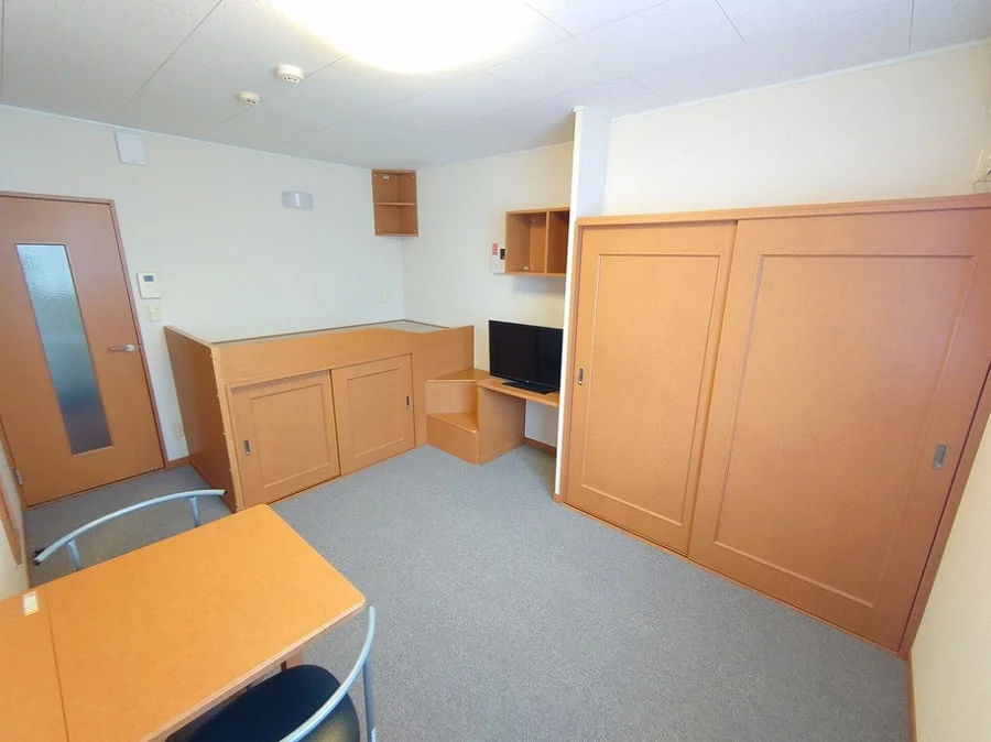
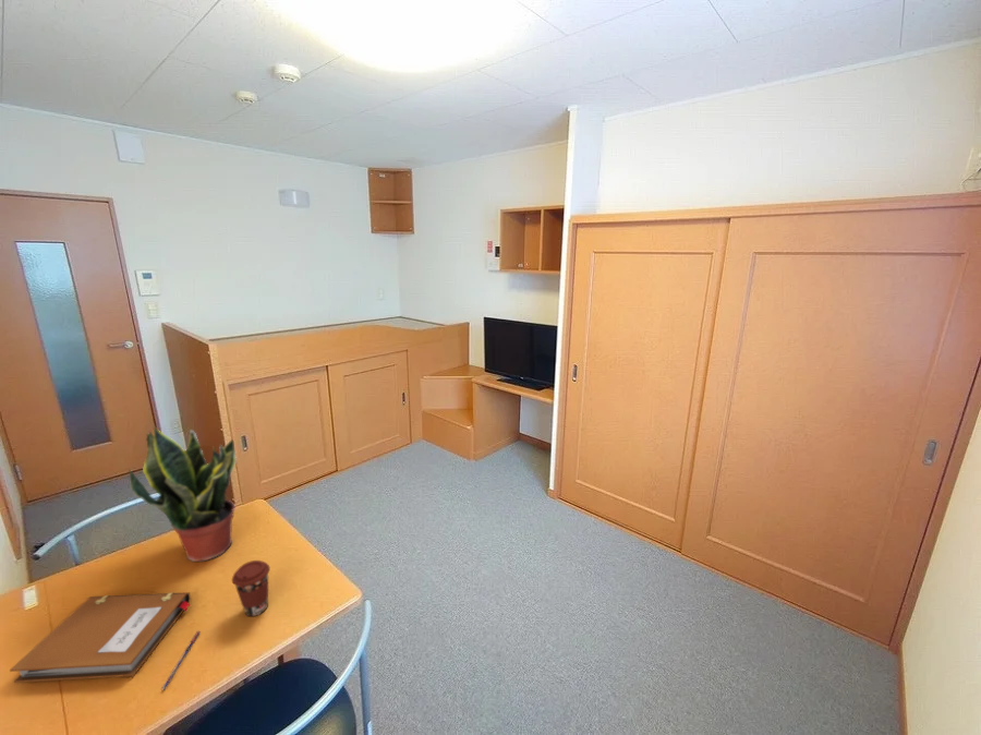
+ pen (181, 658)
+ coffee cup (253, 588)
+ potted plant (206, 482)
+ notebook (113, 630)
